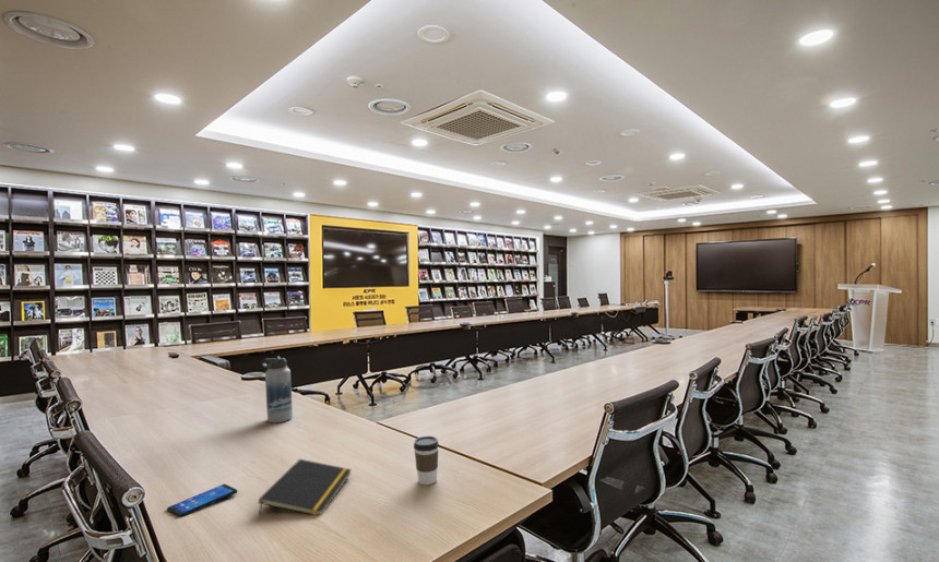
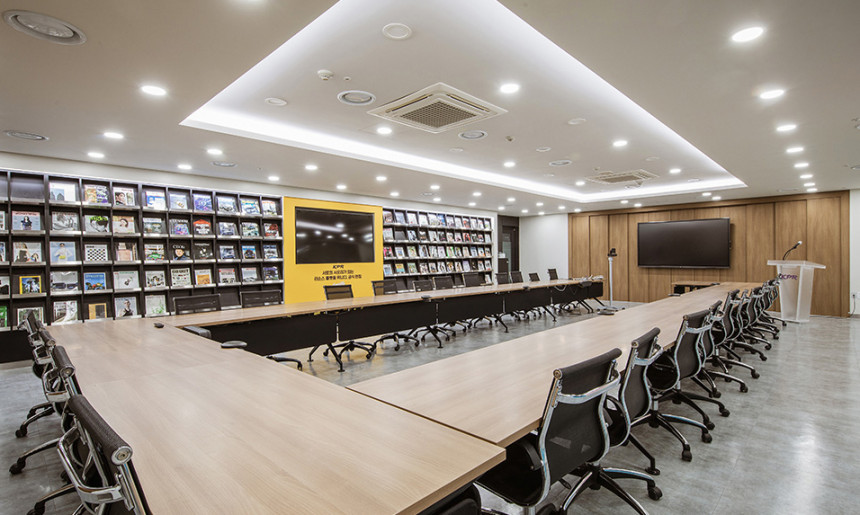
- coffee cup (426, 459)
- smartphone (203, 500)
- notepad (309, 485)
- water bottle (277, 386)
